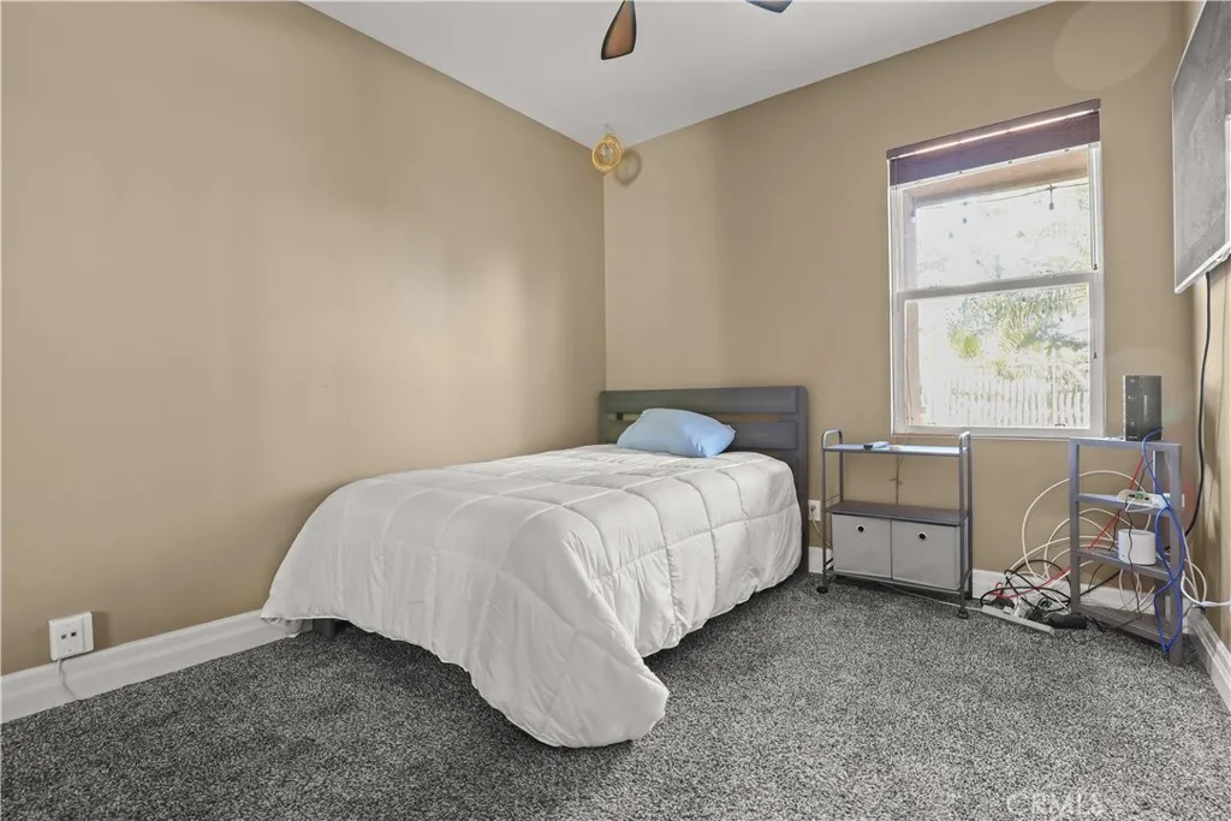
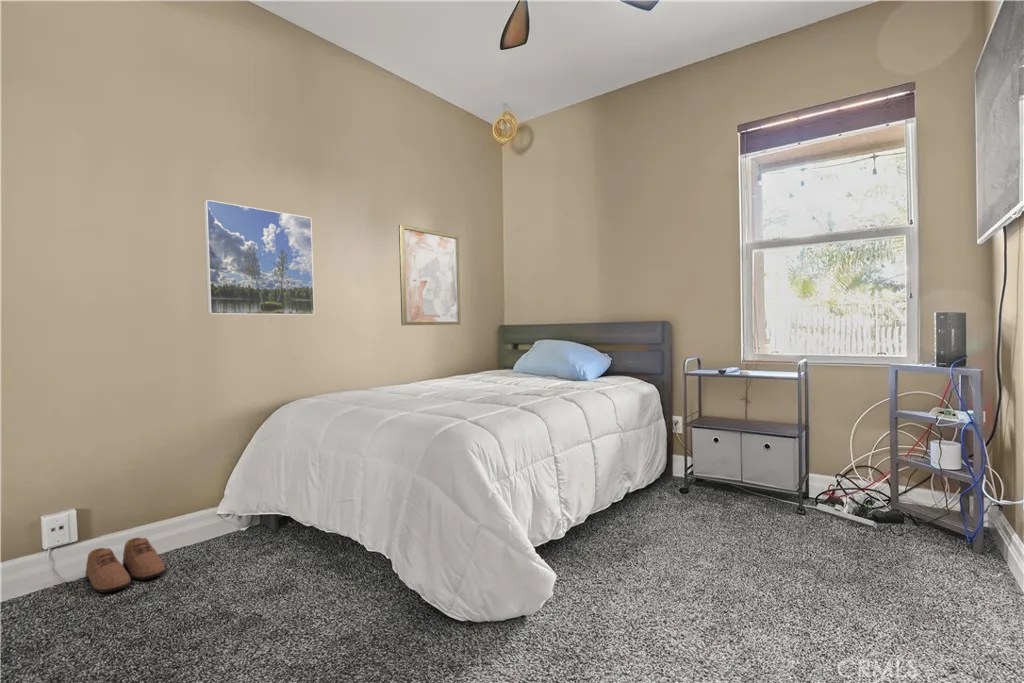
+ shoe (125, 560)
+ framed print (263, 262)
+ wall art (432, 277)
